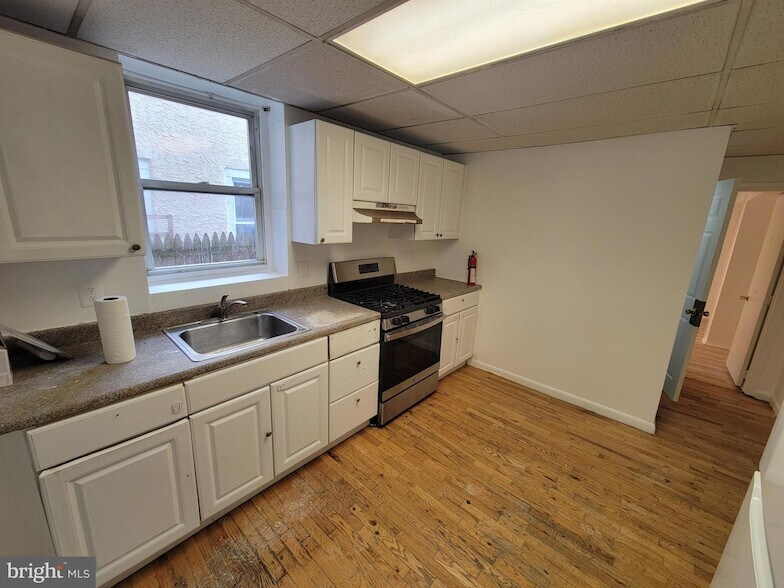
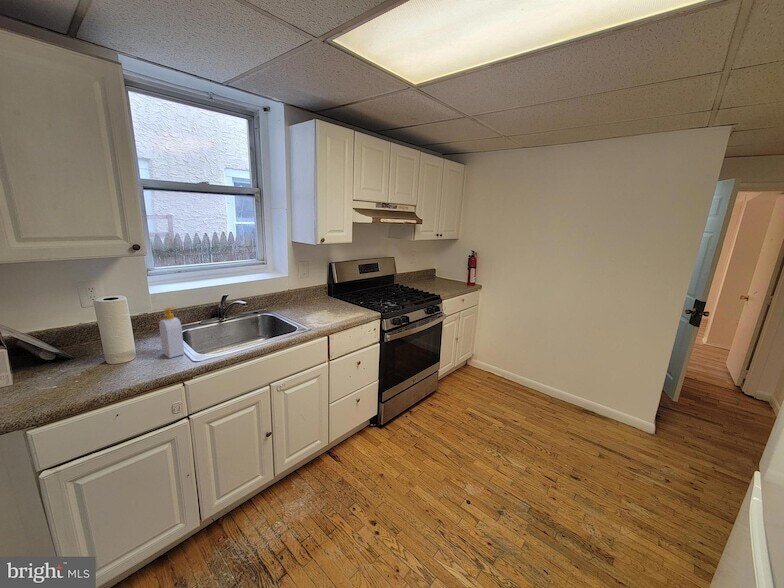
+ soap bottle (171, 331)
